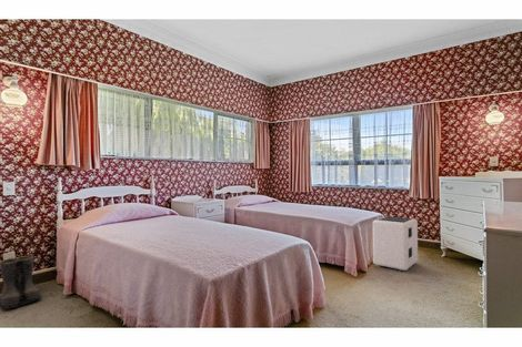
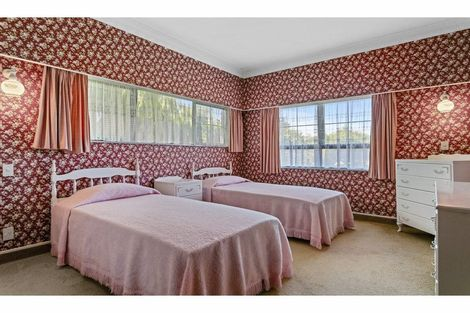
- air purifier (394, 242)
- boots (19, 279)
